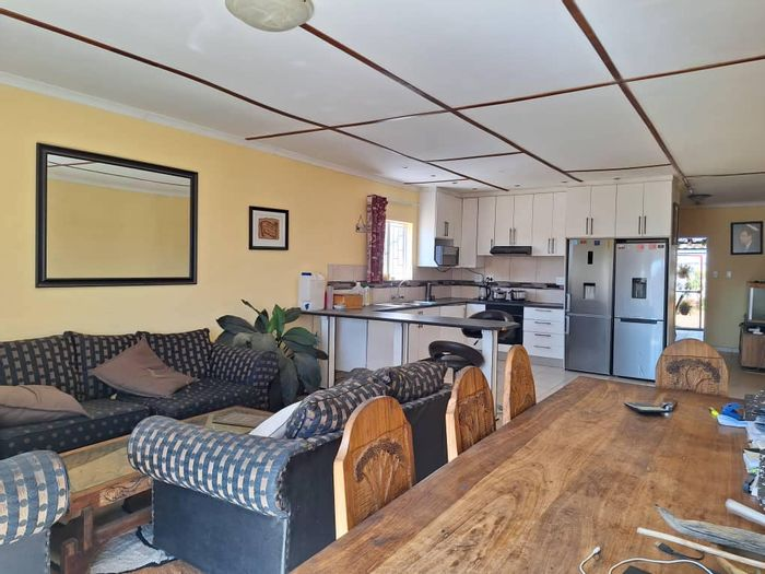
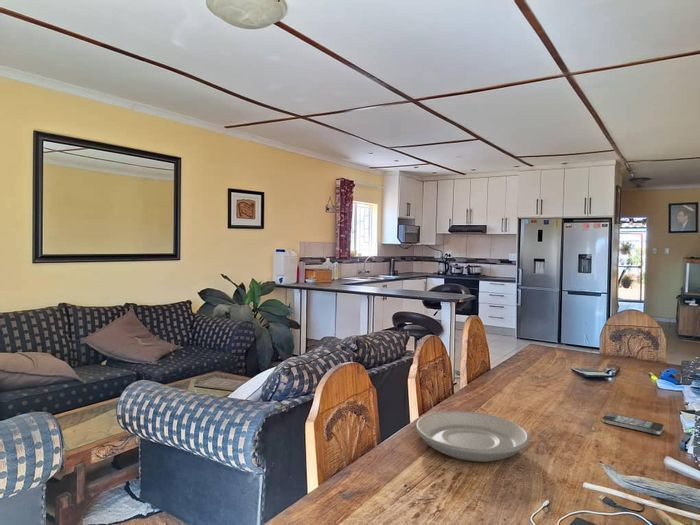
+ plate (470, 437)
+ smartphone (632, 423)
